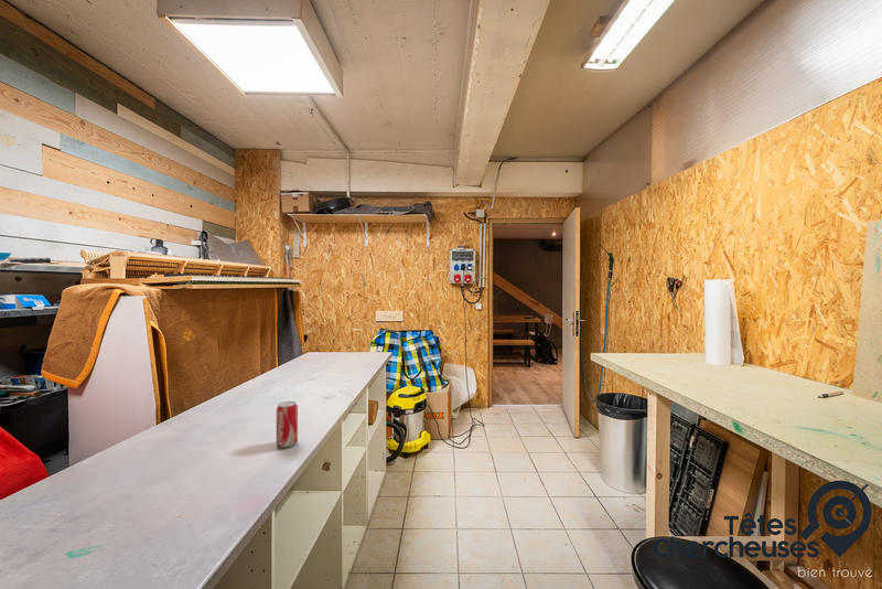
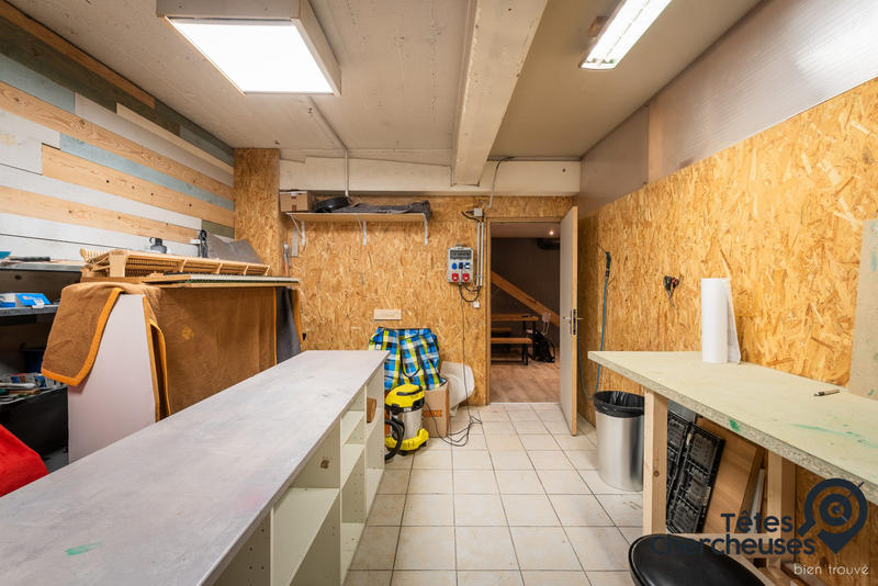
- beverage can (287, 424)
